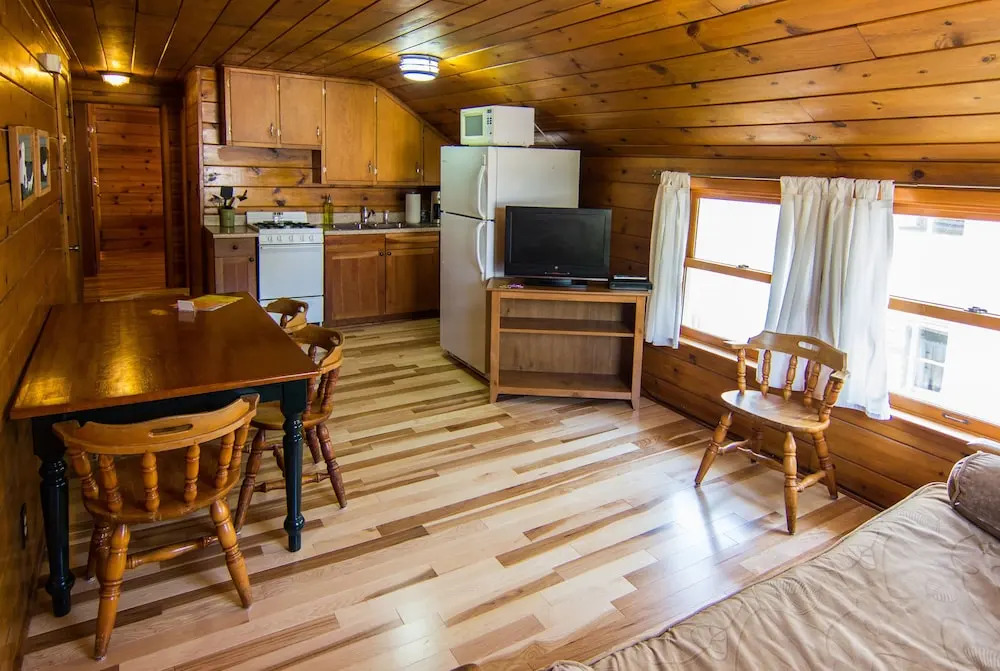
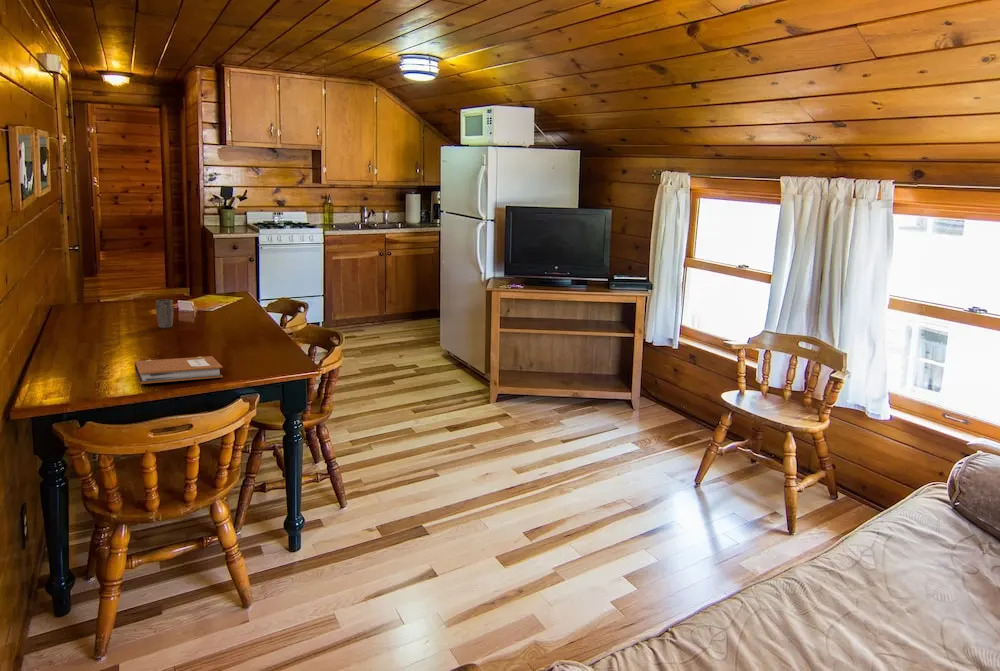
+ notebook (180, 368)
+ mug (164, 314)
